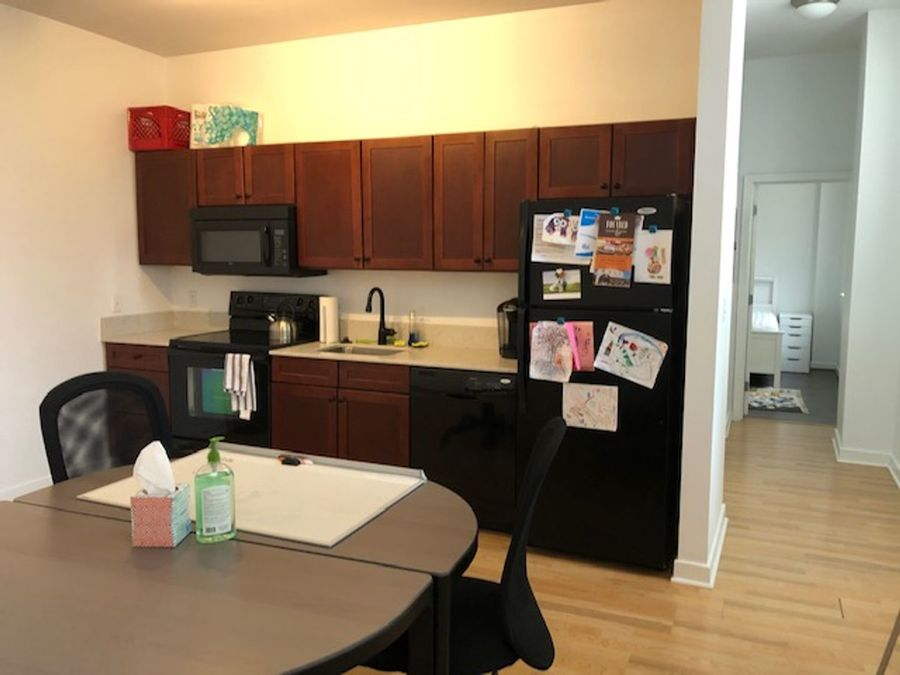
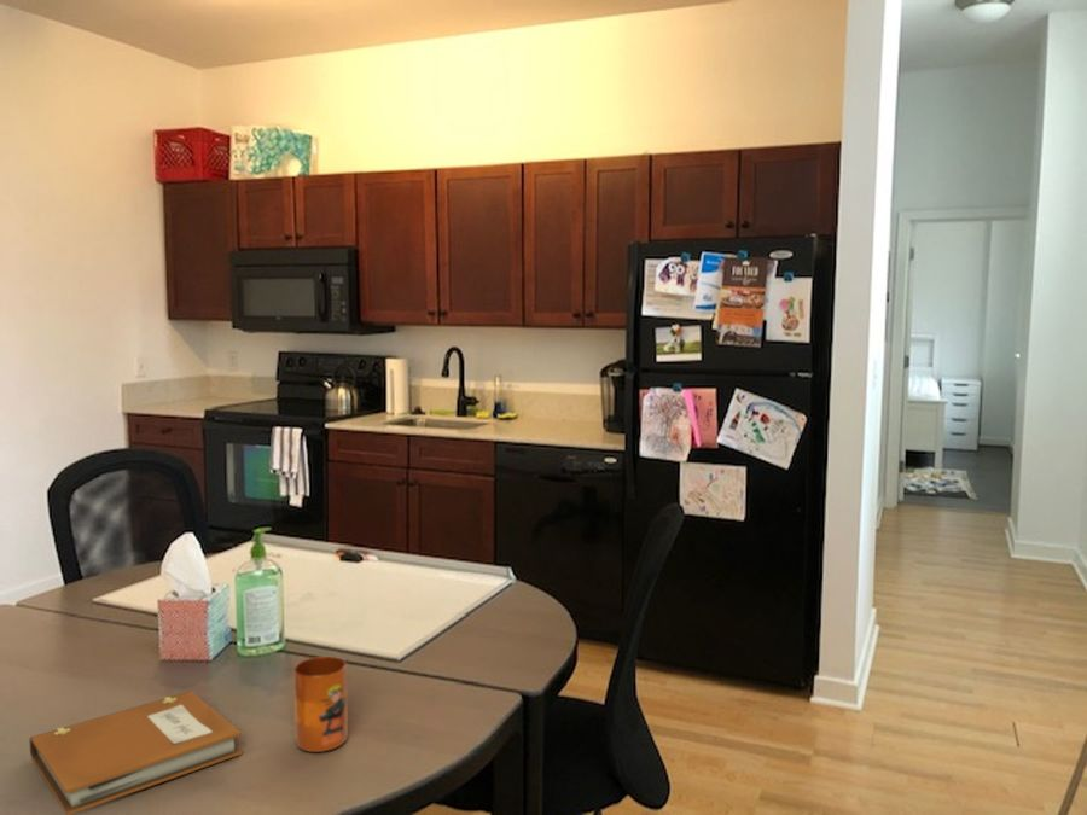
+ notebook (140, 741)
+ mug (314, 699)
